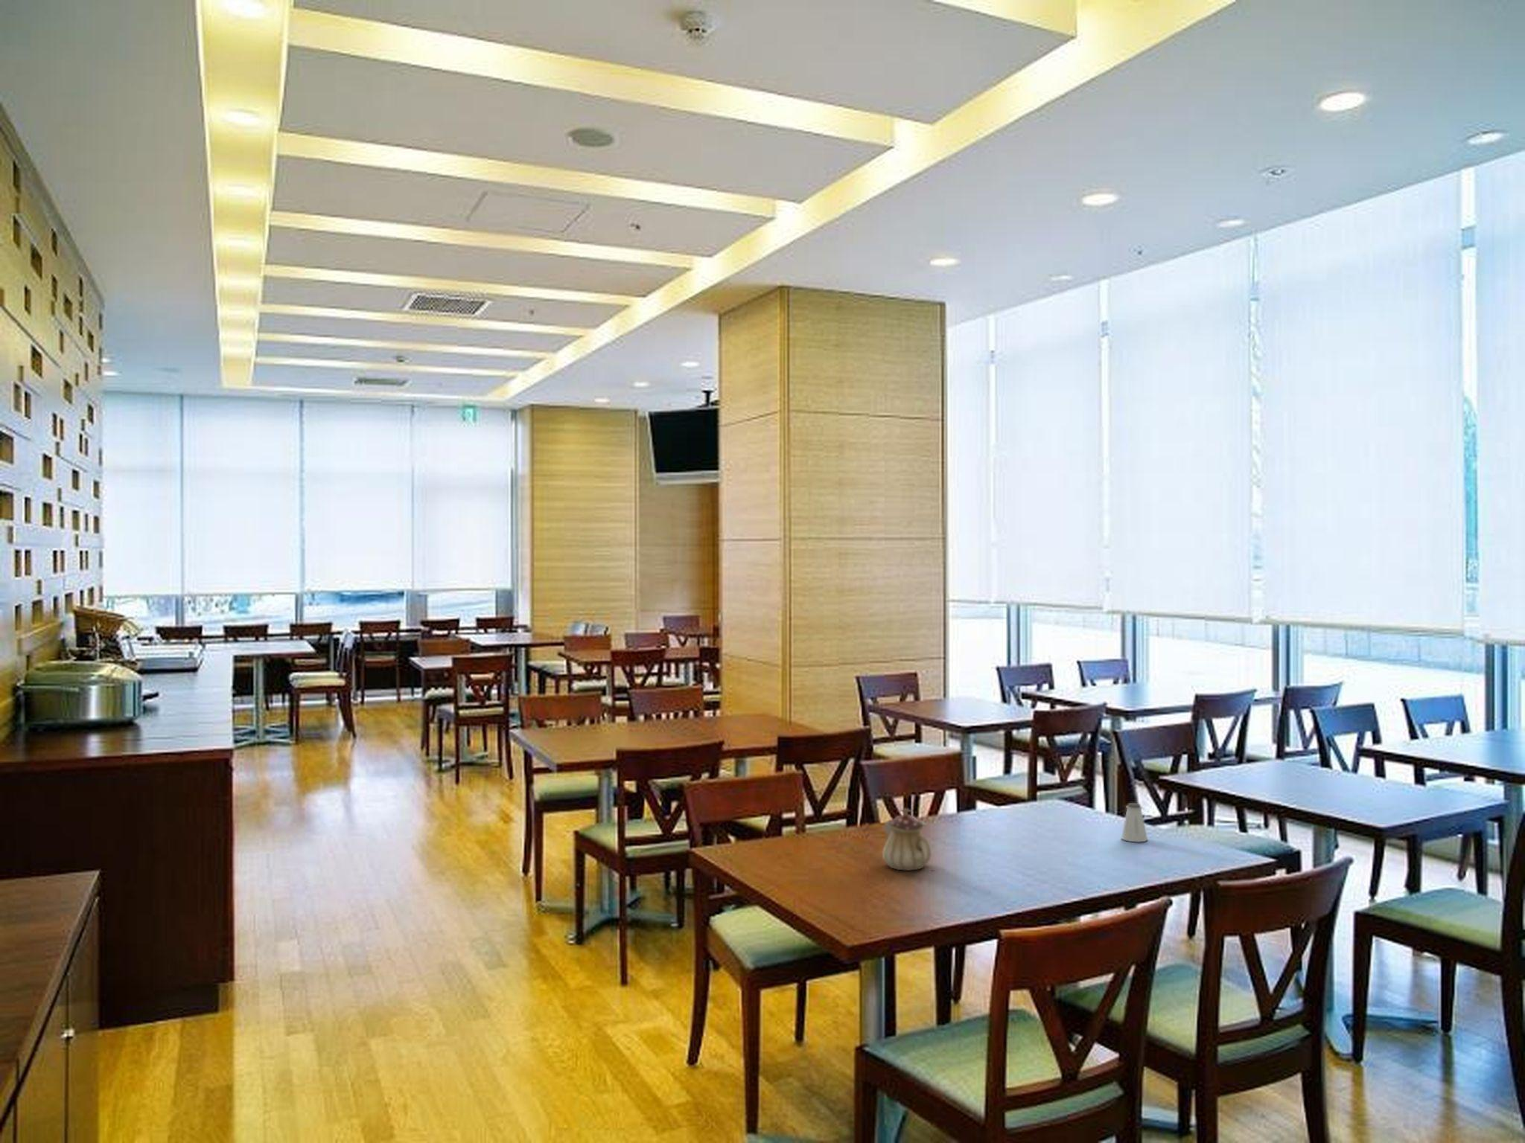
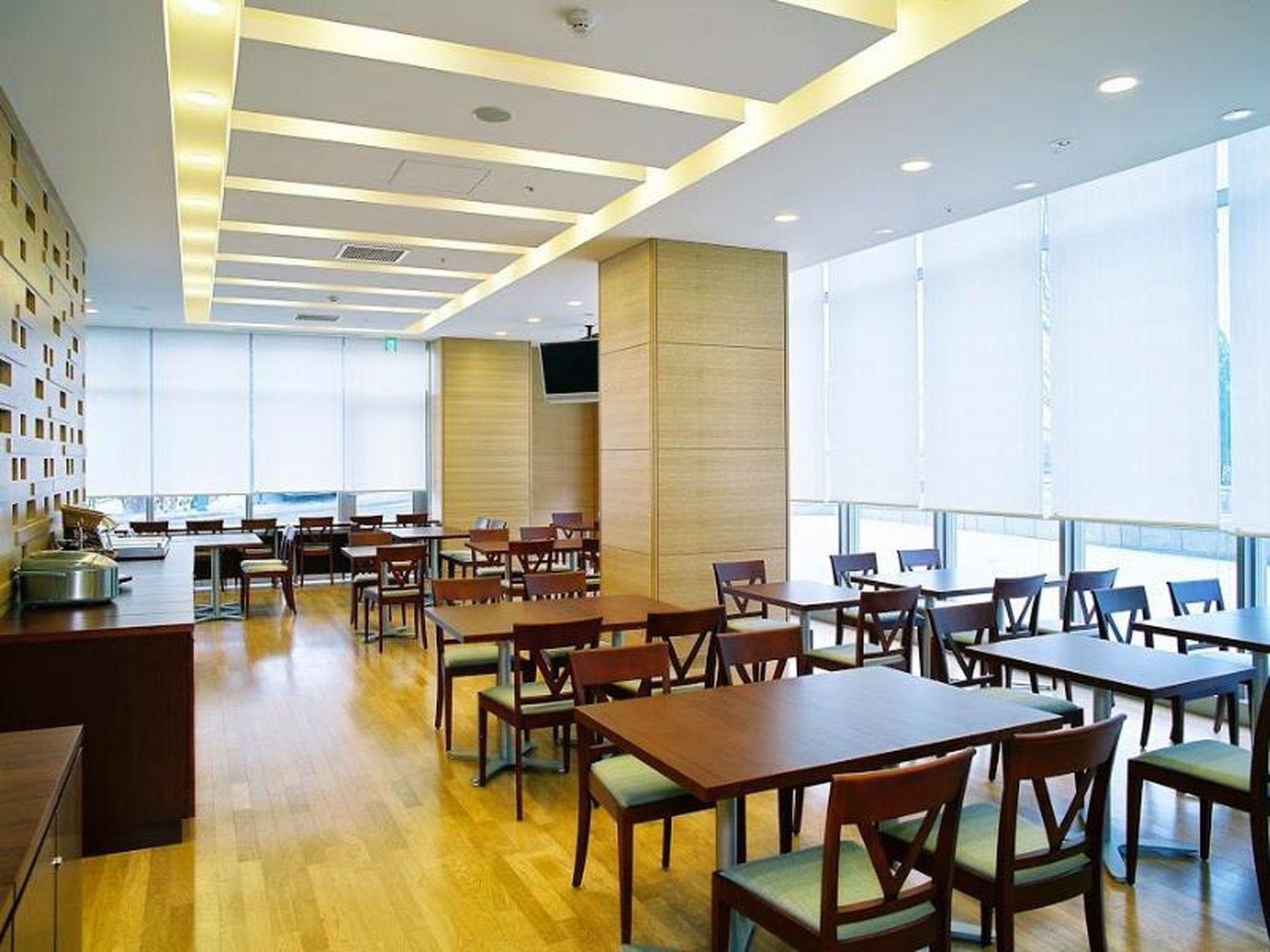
- teapot (908, 837)
- saltshaker (1134, 821)
